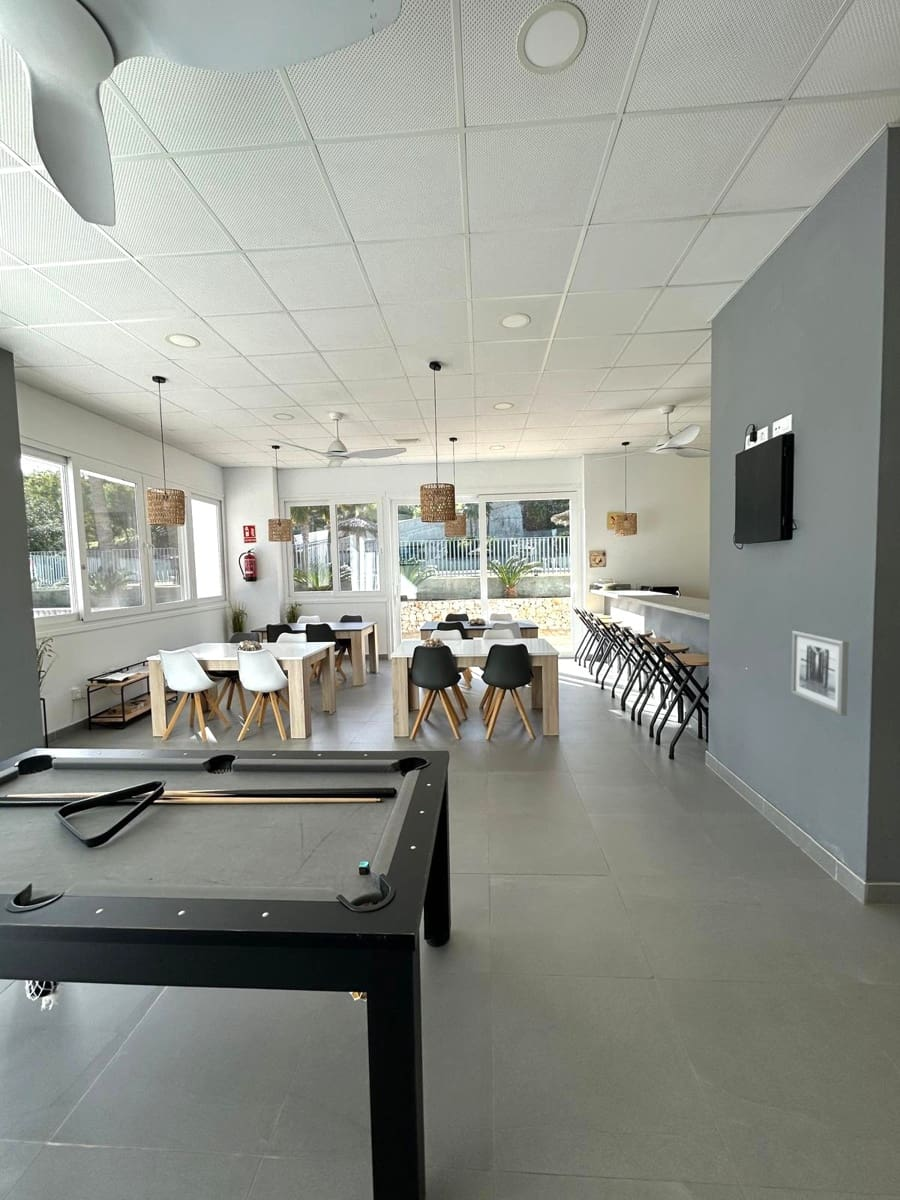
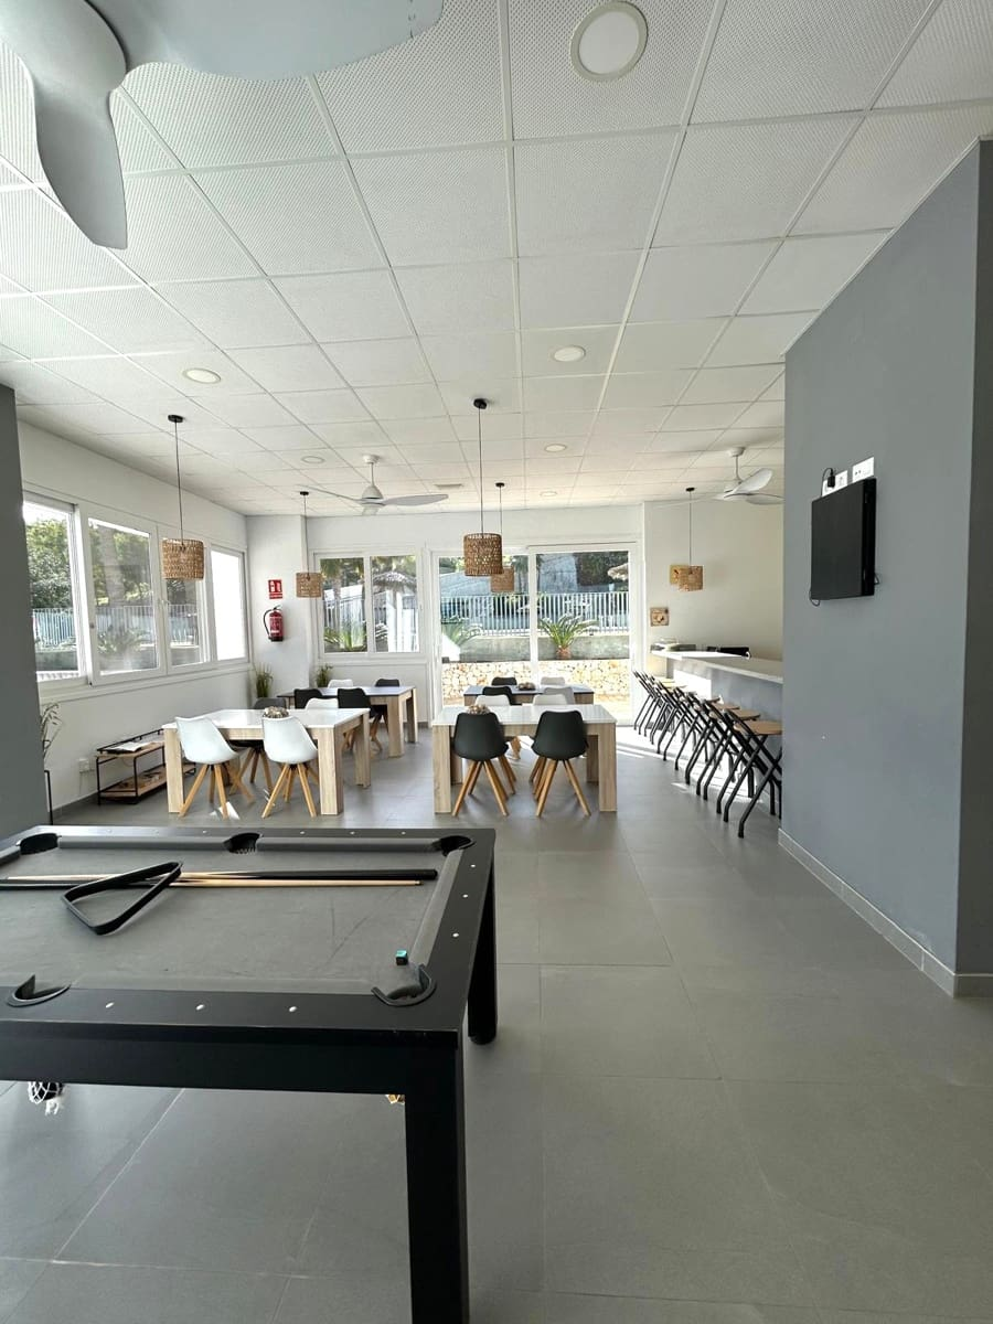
- wall art (817, 670)
